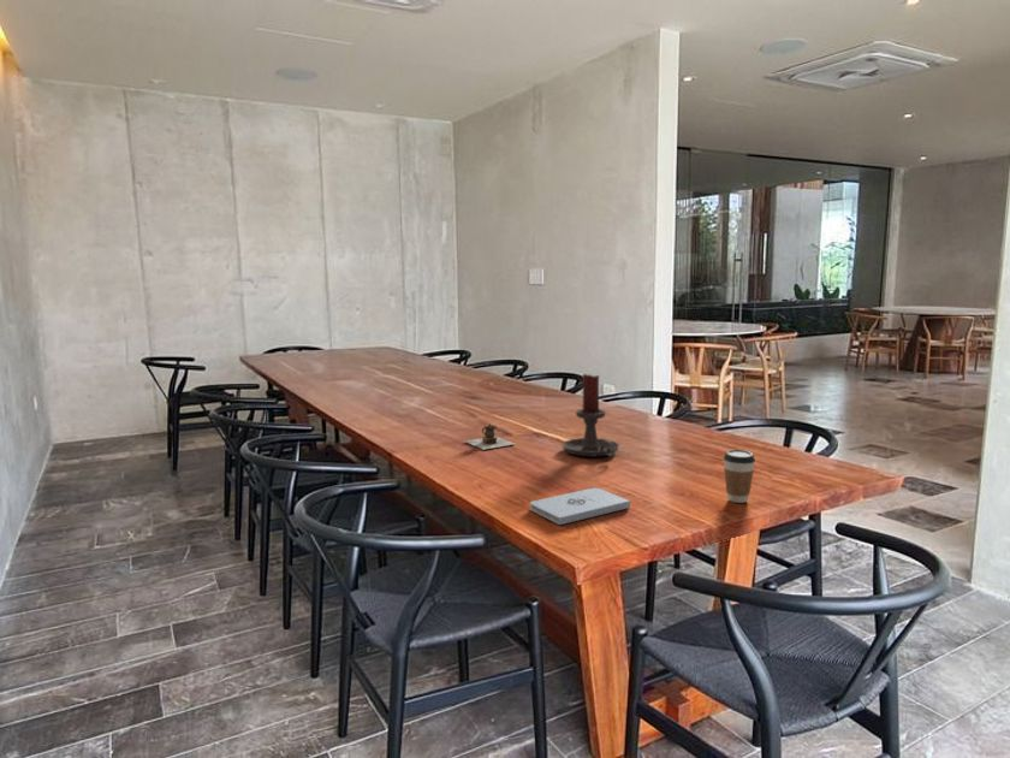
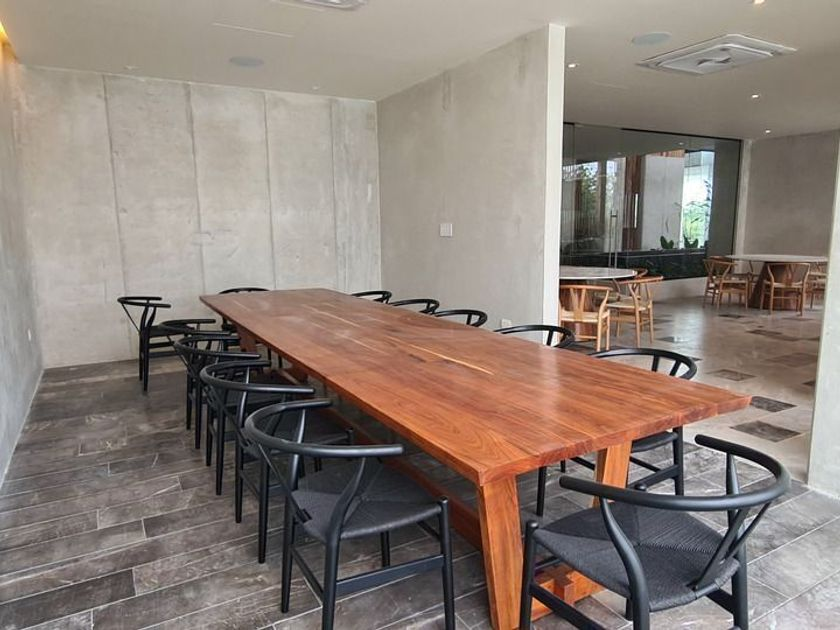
- teapot (489, 433)
- candle holder (594, 414)
- coffee cup (738, 476)
- notepad (578, 504)
